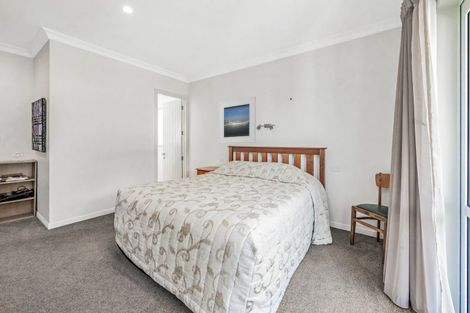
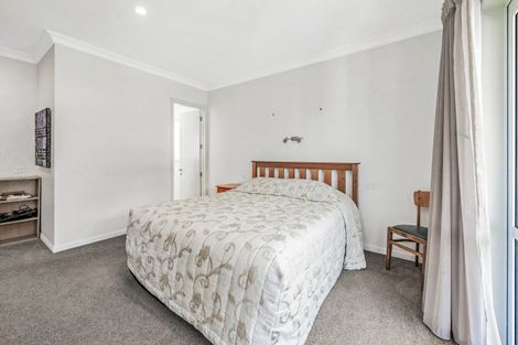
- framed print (236, 121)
